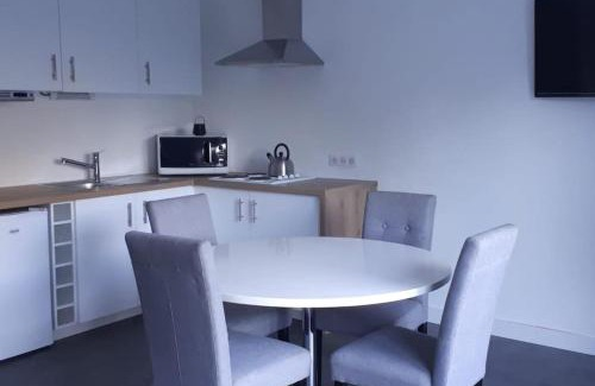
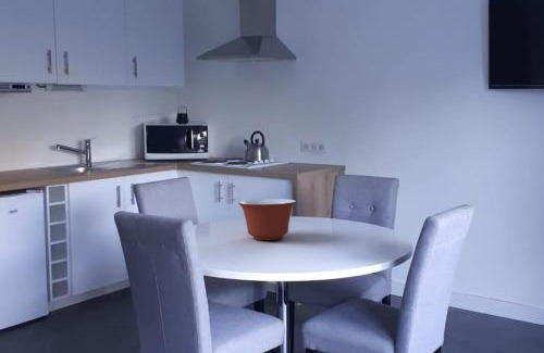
+ mixing bowl (268, 219)
